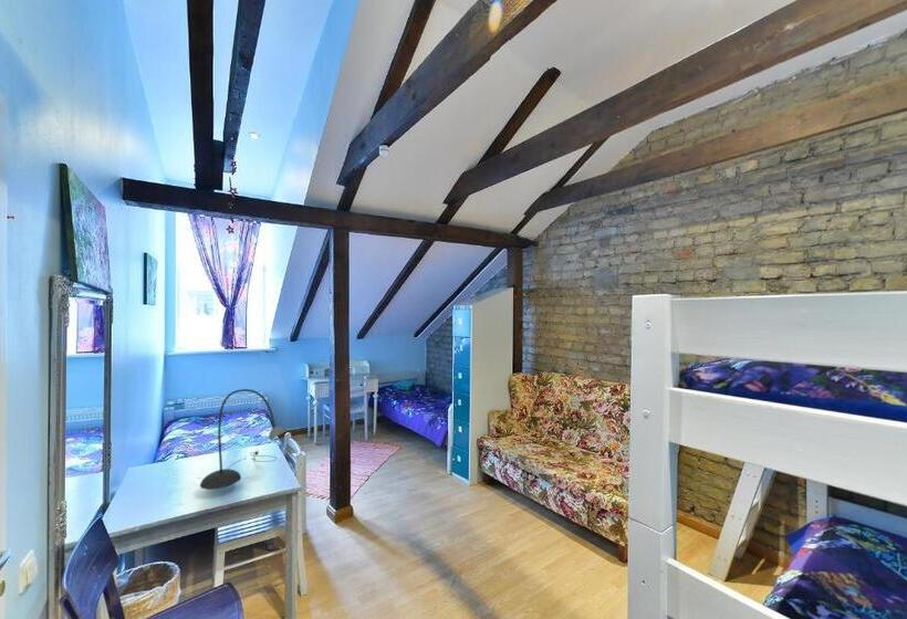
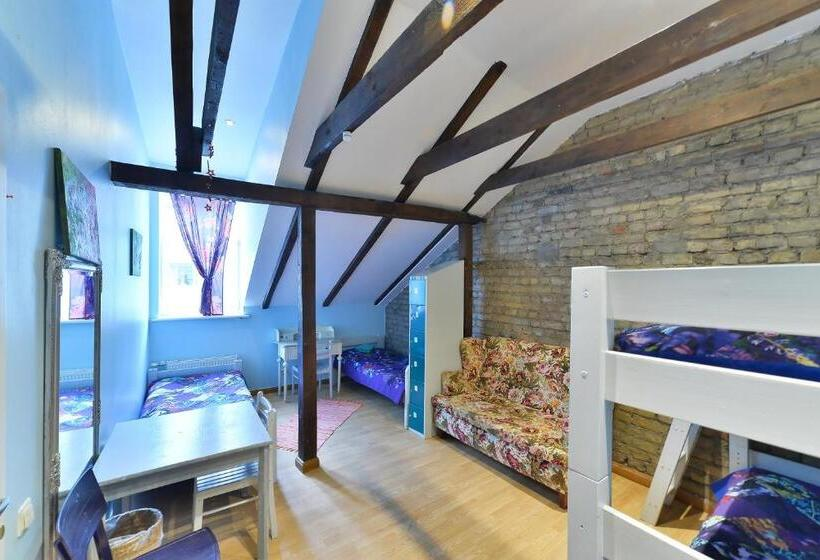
- desk lamp (269, 434)
